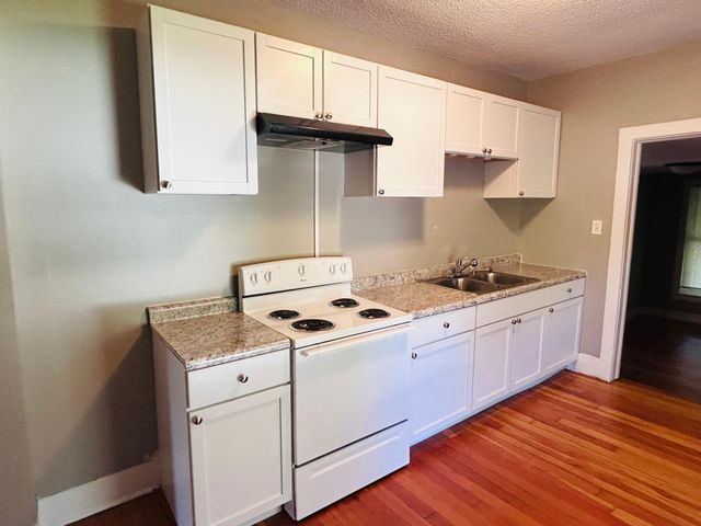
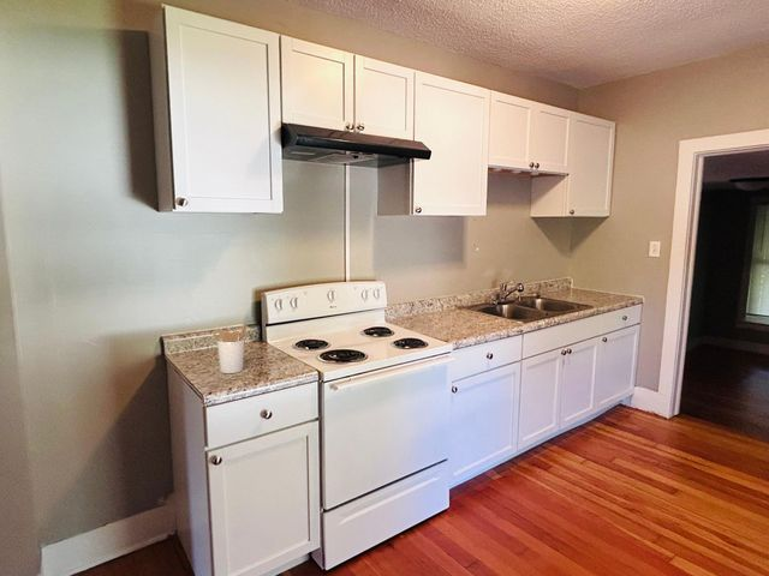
+ utensil holder (231, 348)
